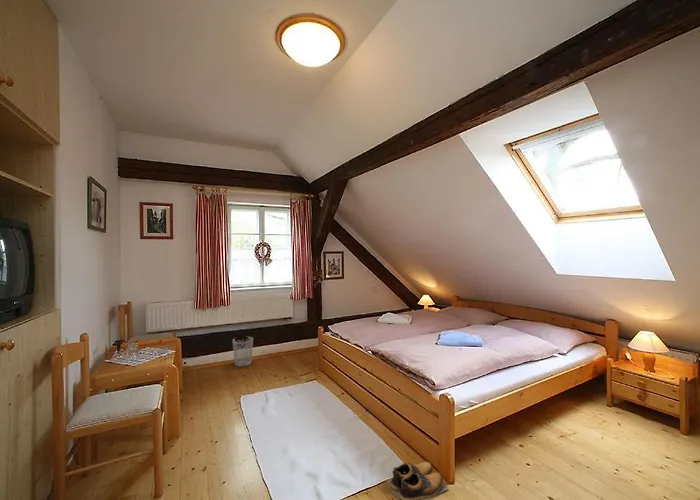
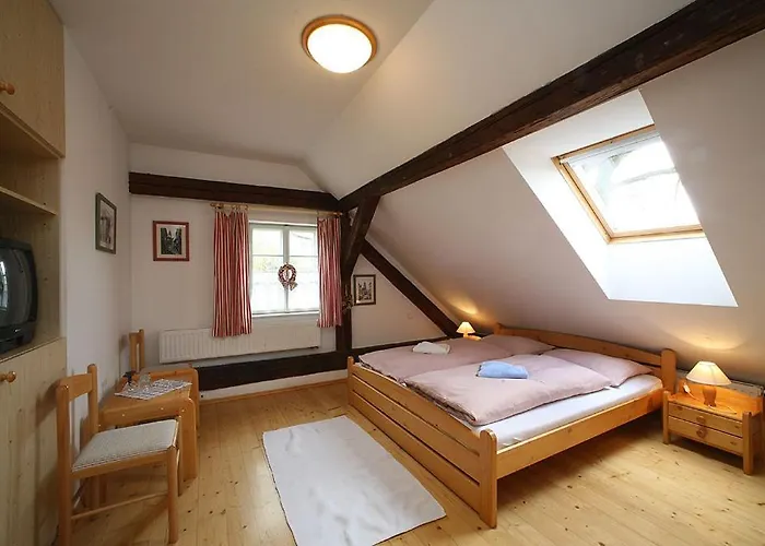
- wastebasket (242, 351)
- shoes (415, 476)
